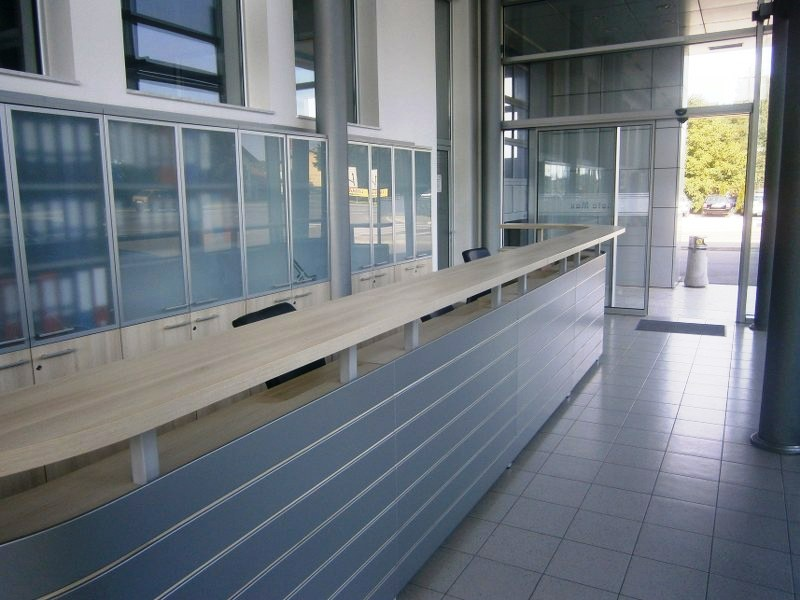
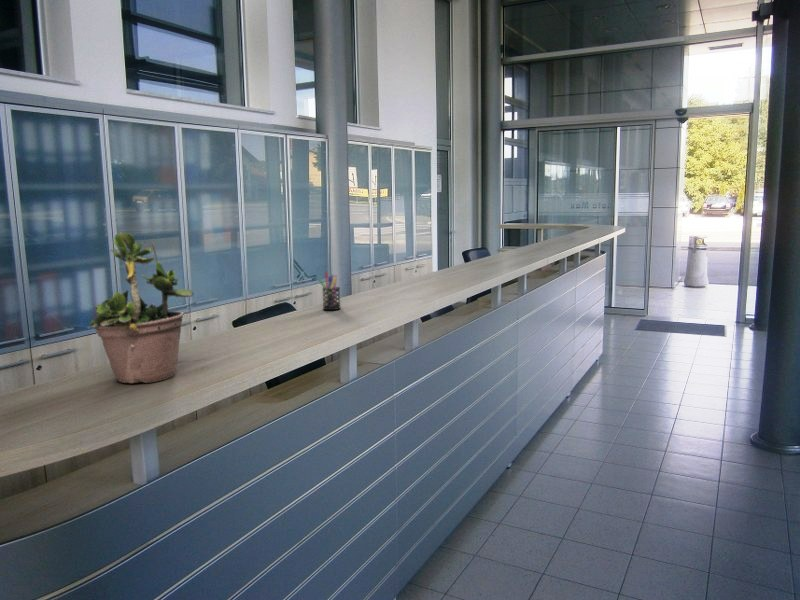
+ pen holder (328, 290)
+ potted plant (135, 299)
